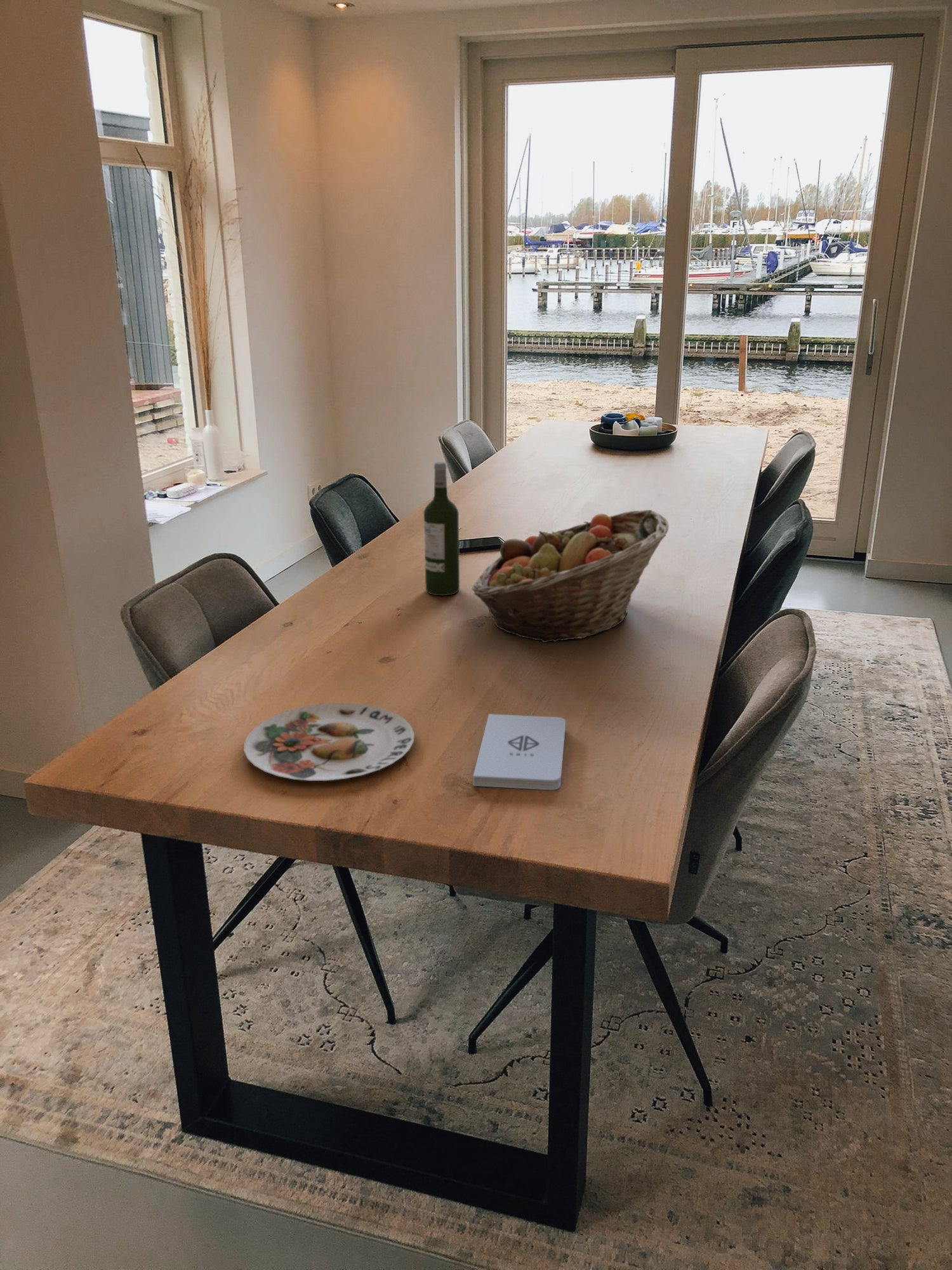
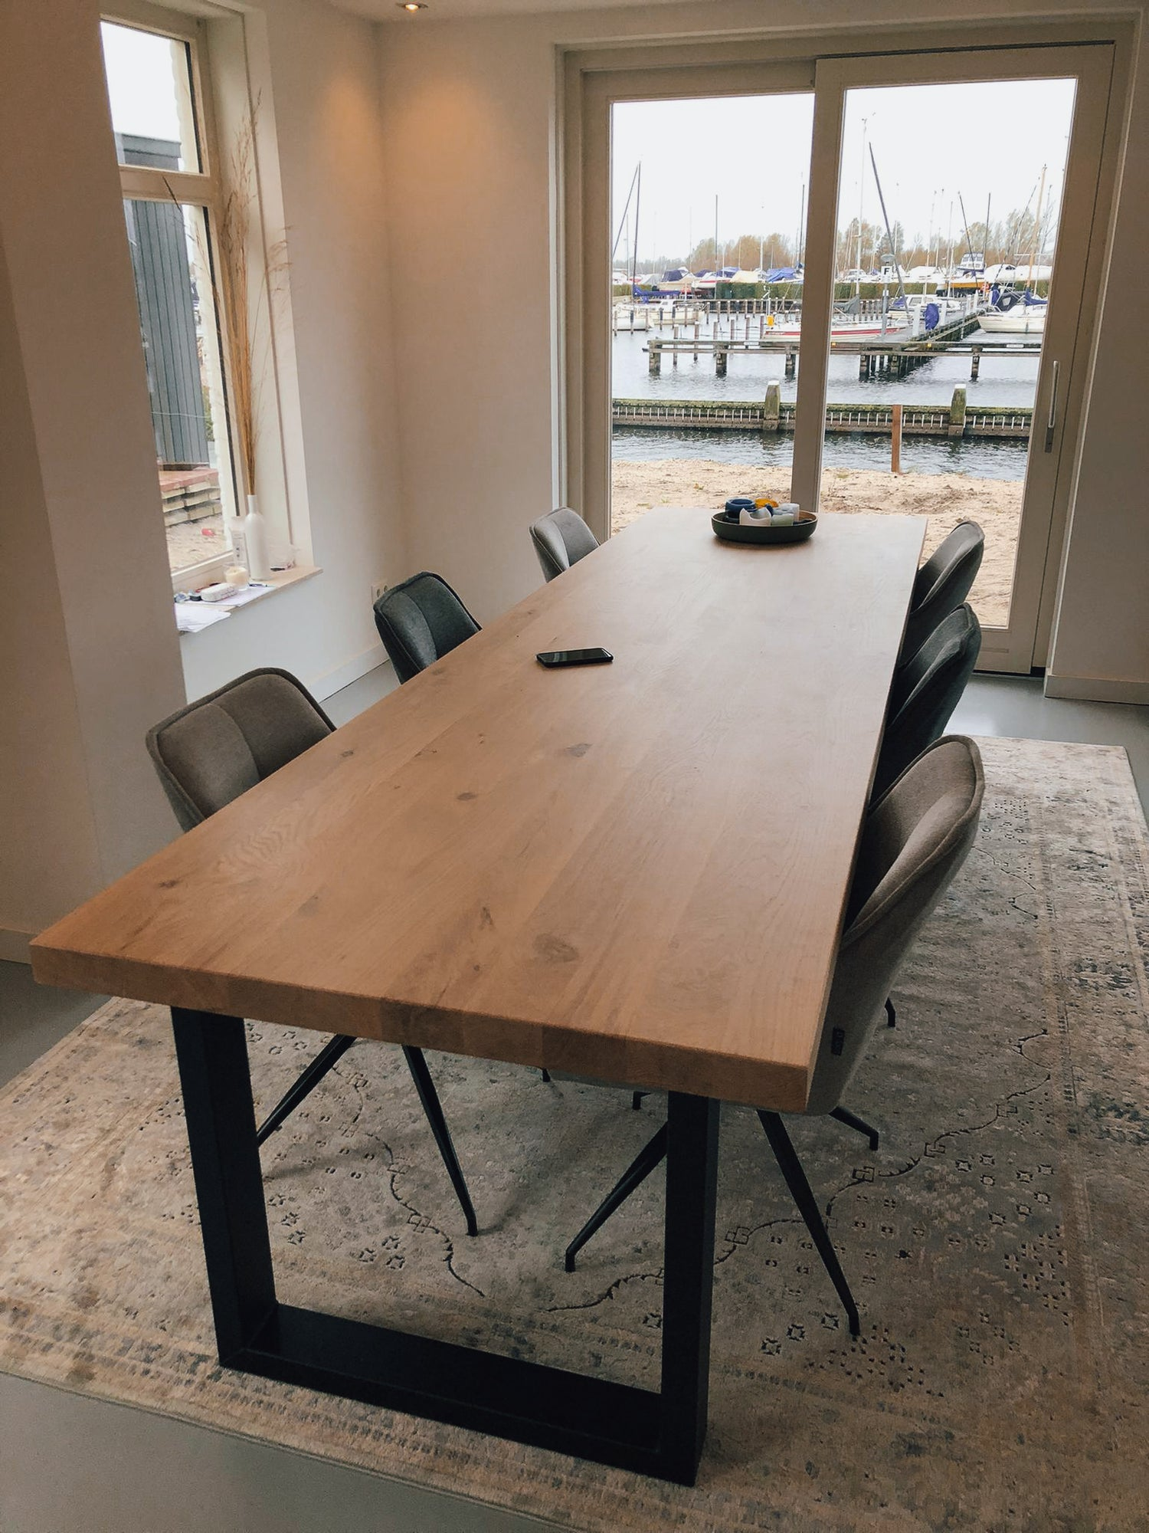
- wine bottle (441, 528)
- notepad (522, 749)
- plate (330, 741)
- fruit basket (571, 568)
